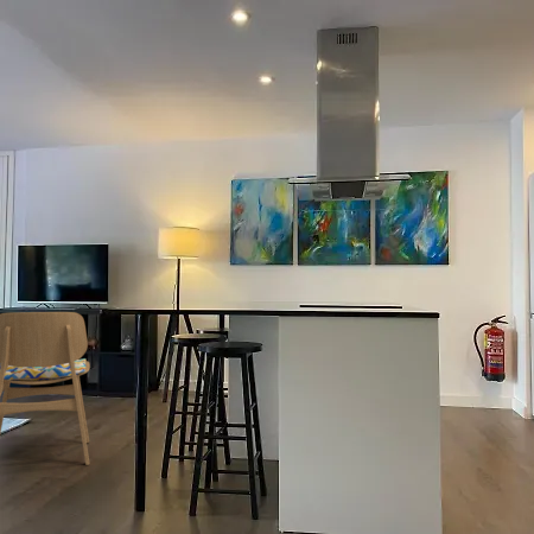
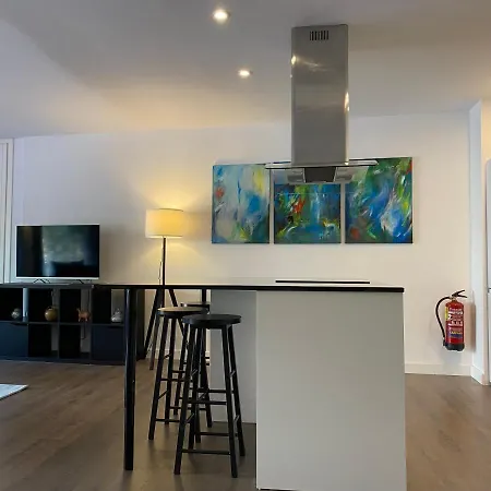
- dining chair (40, 382)
